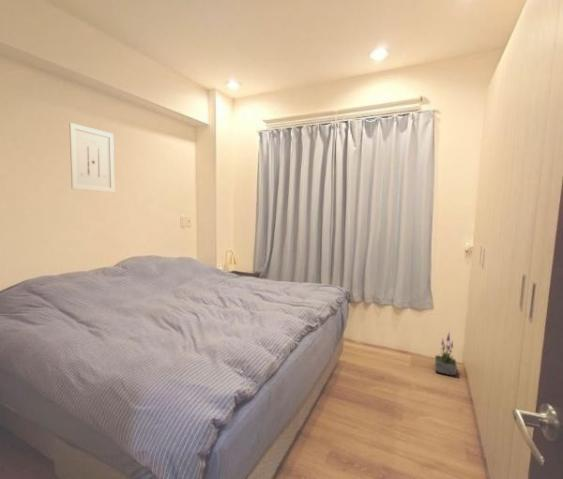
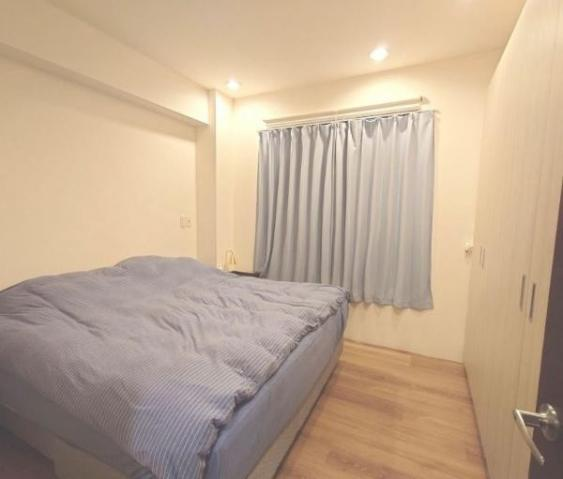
- potted plant (446, 351)
- wall art (93, 160)
